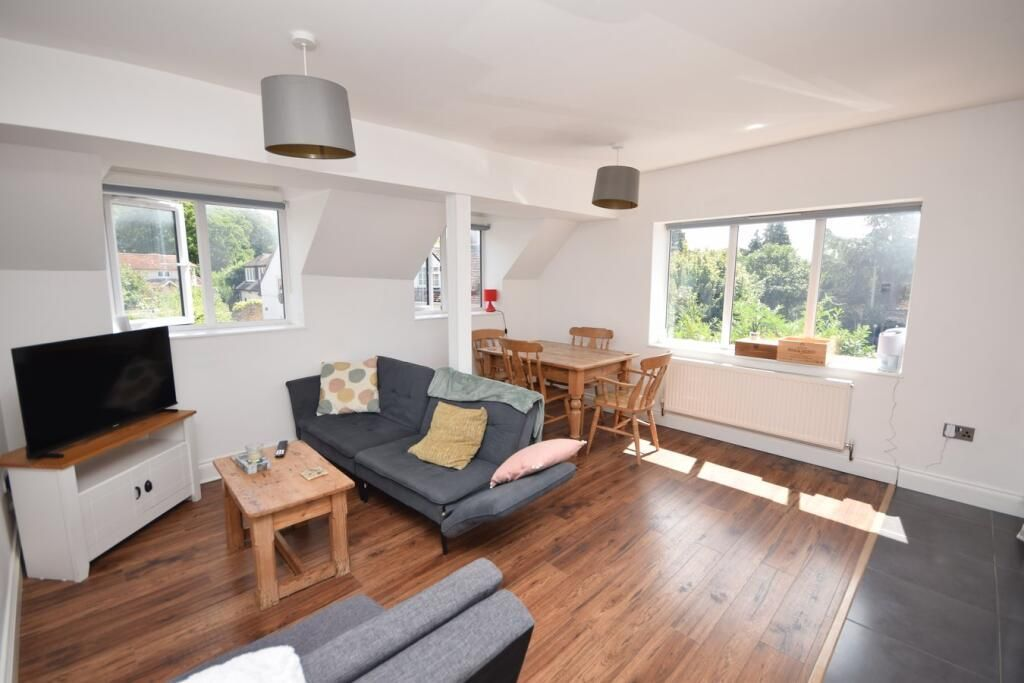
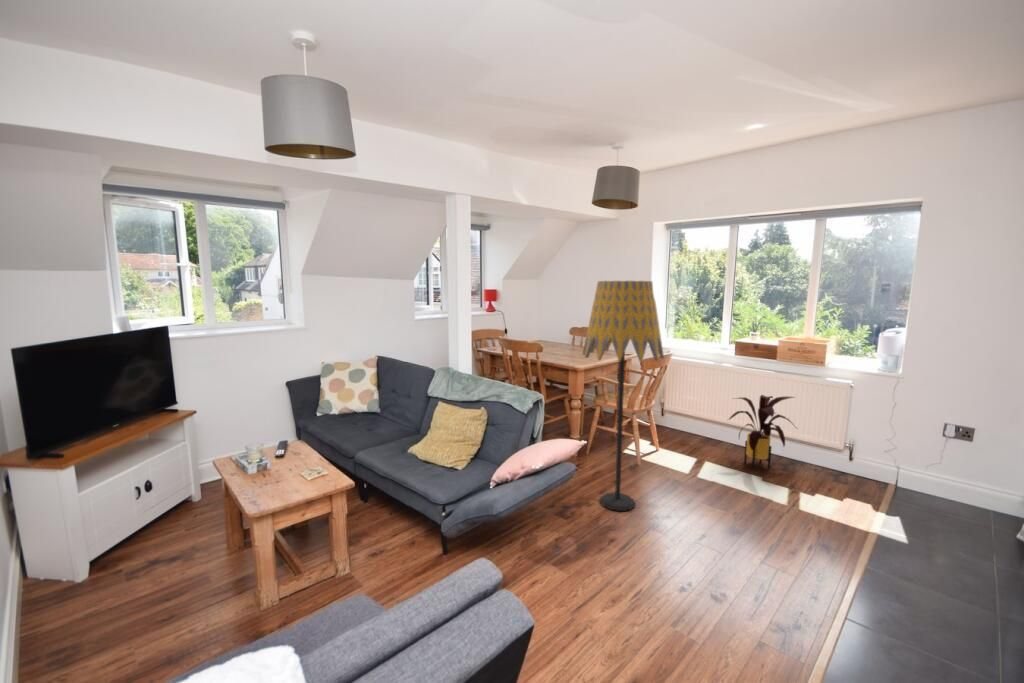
+ floor lamp (620, 394)
+ house plant (758, 429)
